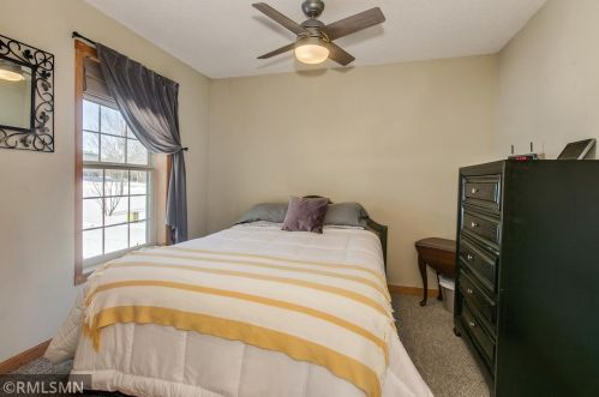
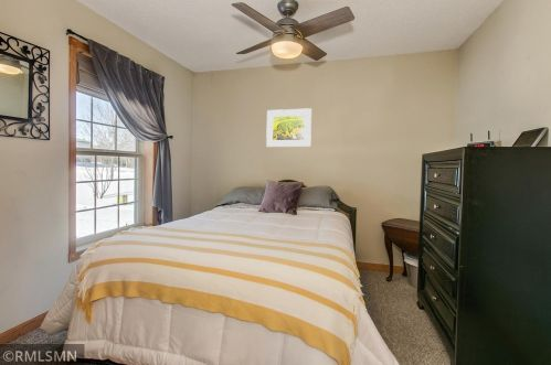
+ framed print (288, 128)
